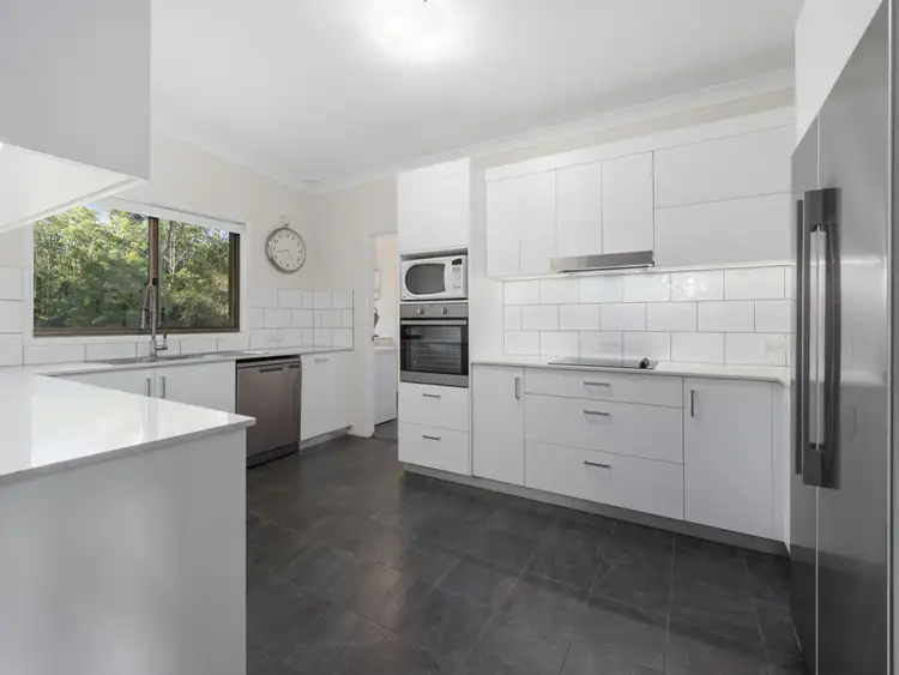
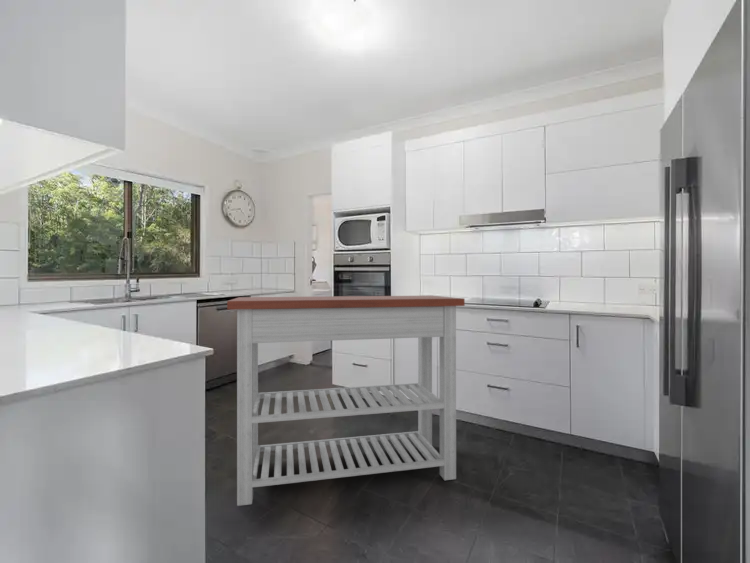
+ kitchen island (346, 387)
